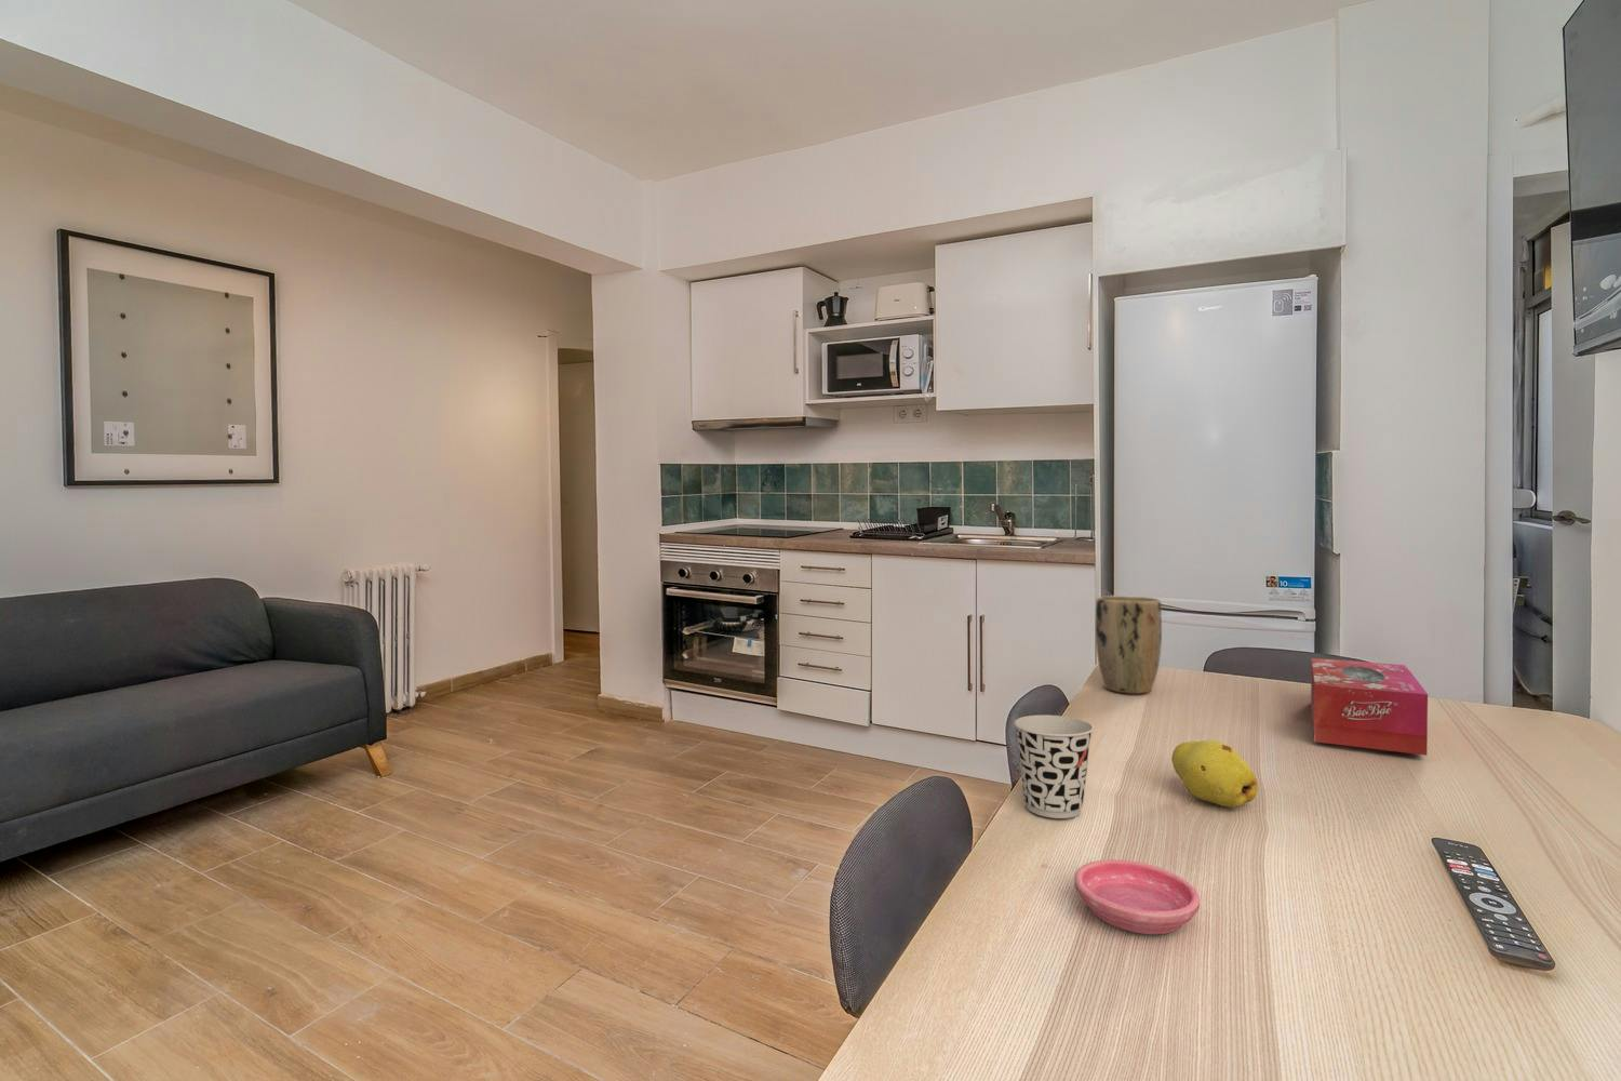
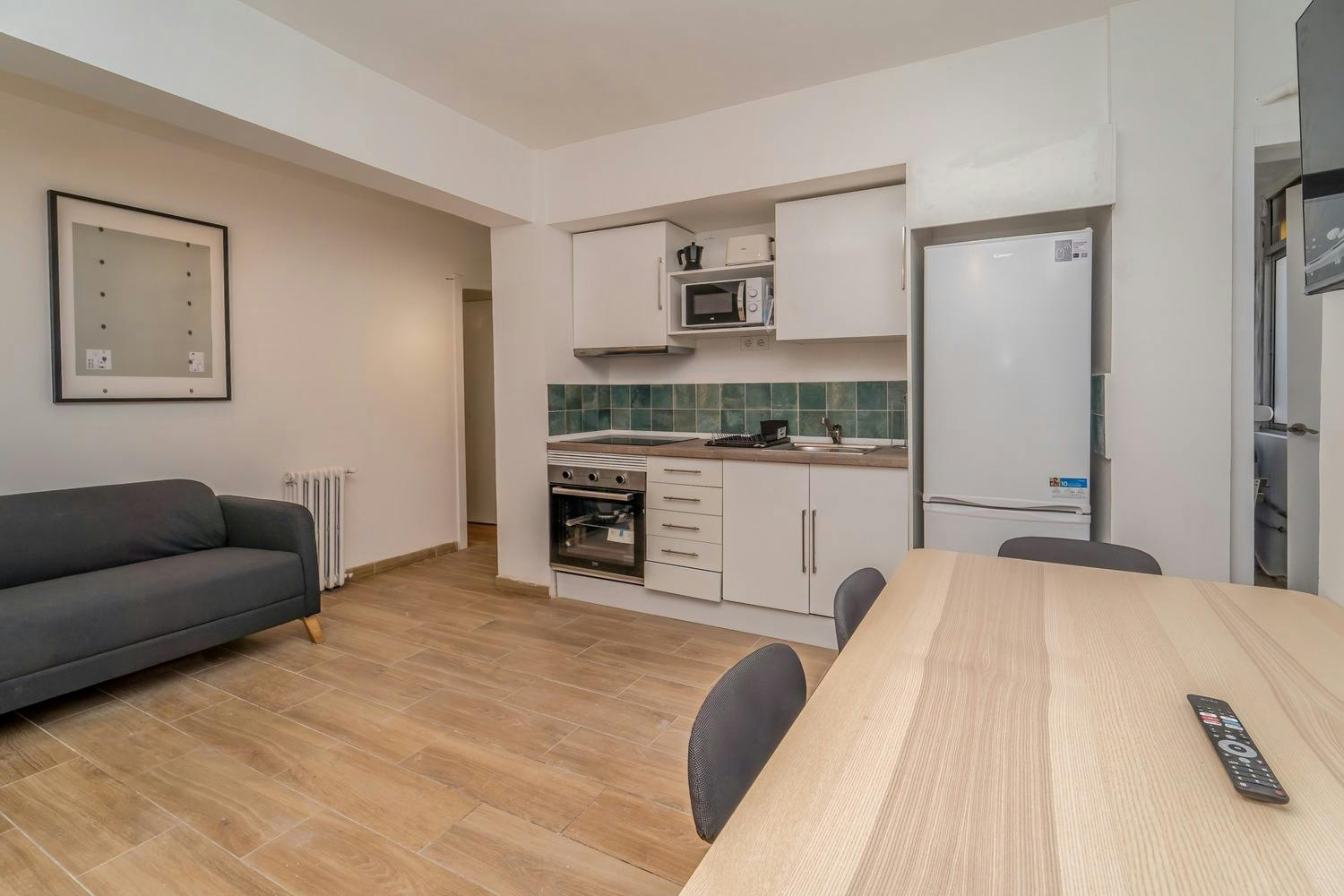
- fruit (1211, 770)
- saucer (1135, 898)
- plant pot (1128, 643)
- cup (1053, 765)
- tissue box (1362, 701)
